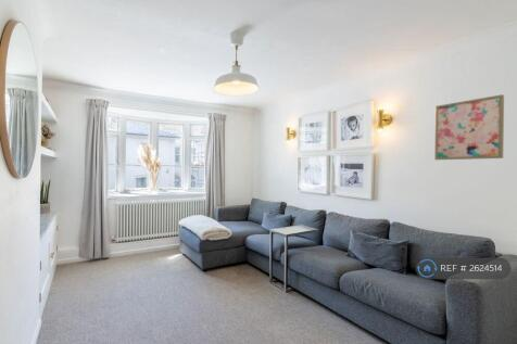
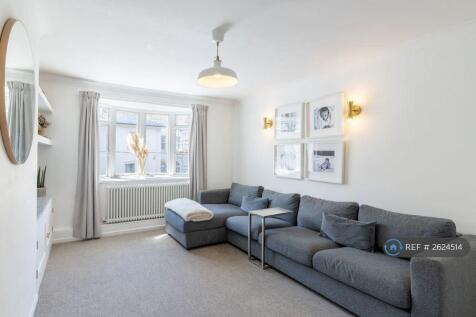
- wall art (466, 129)
